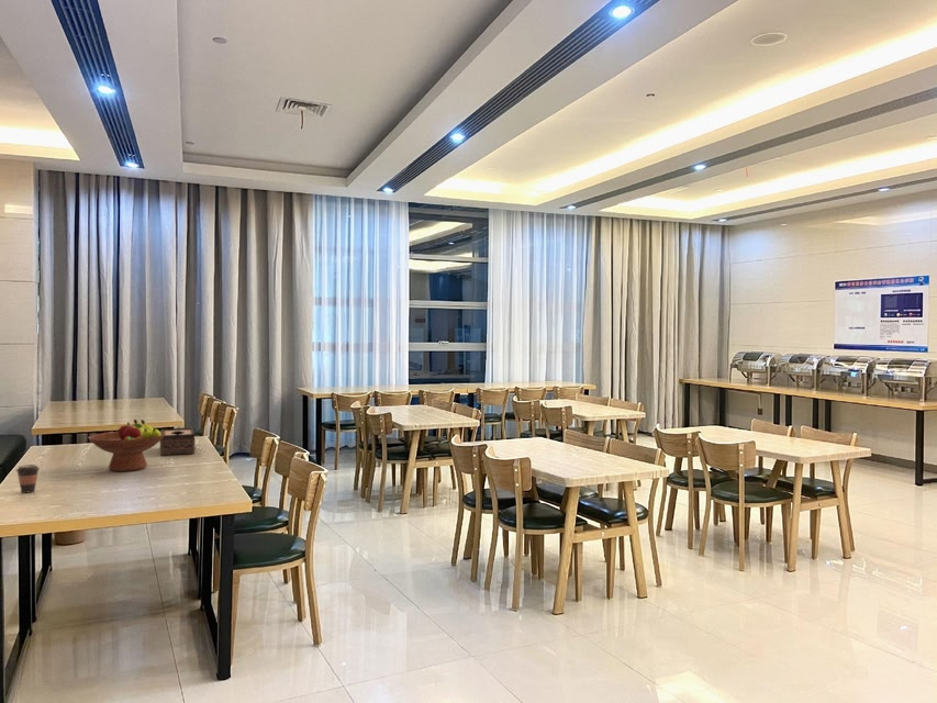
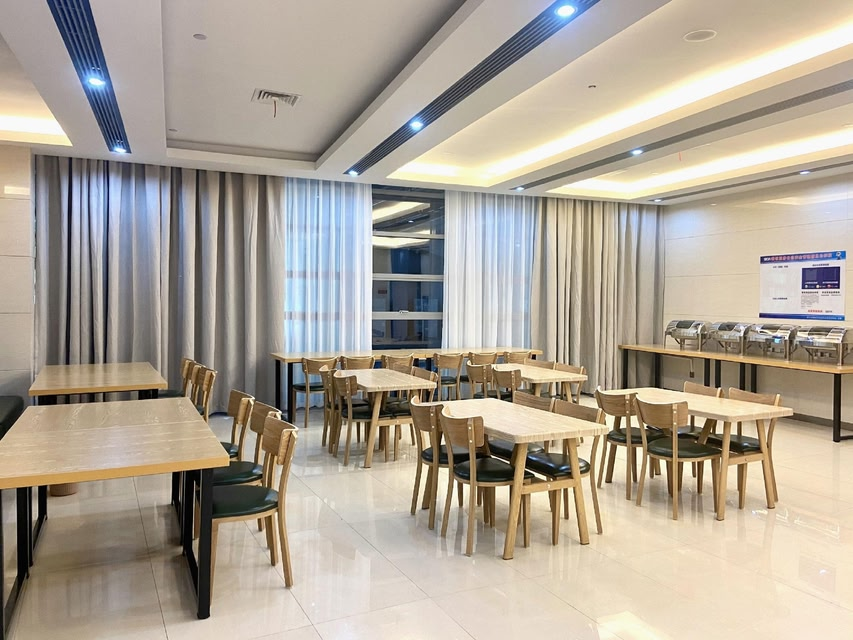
- tissue box (177, 440)
- coffee cup (27, 478)
- fruit bowl (127, 445)
